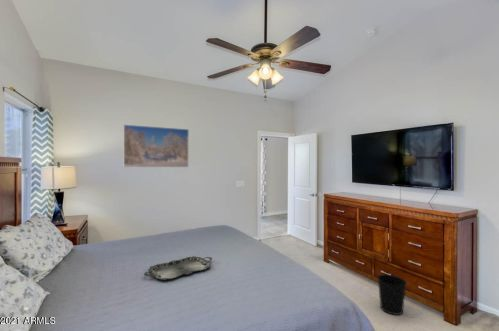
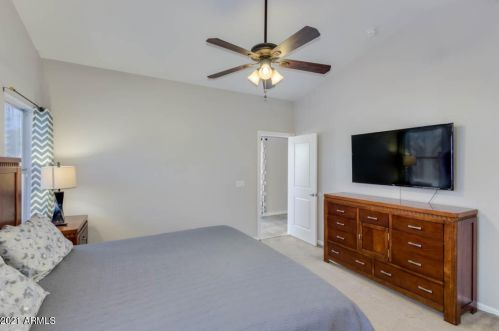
- serving tray (180, 266)
- wastebasket (391, 294)
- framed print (157, 147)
